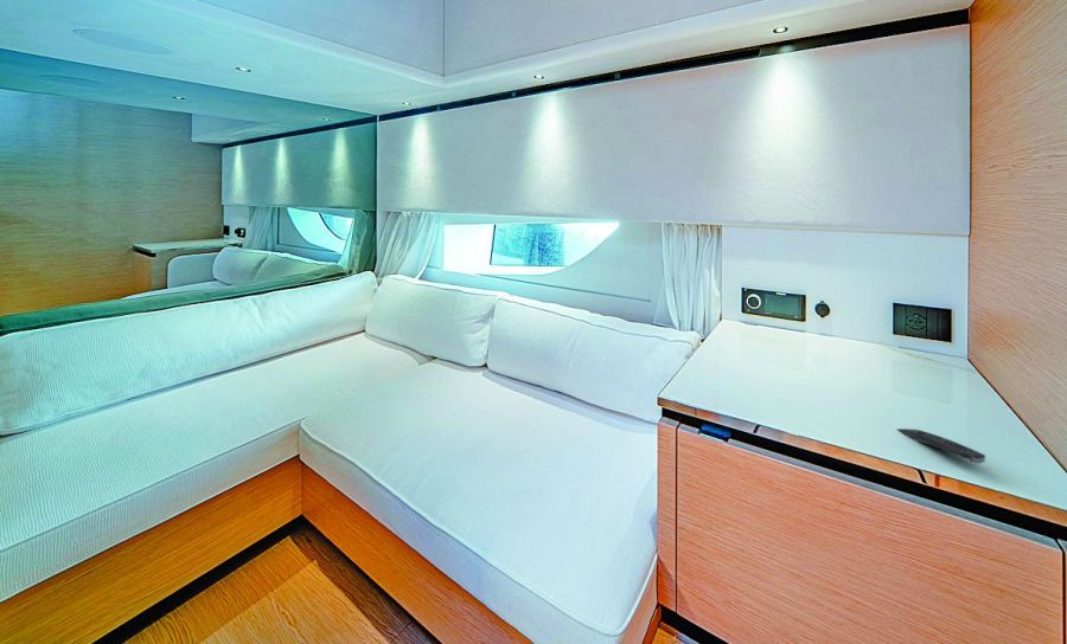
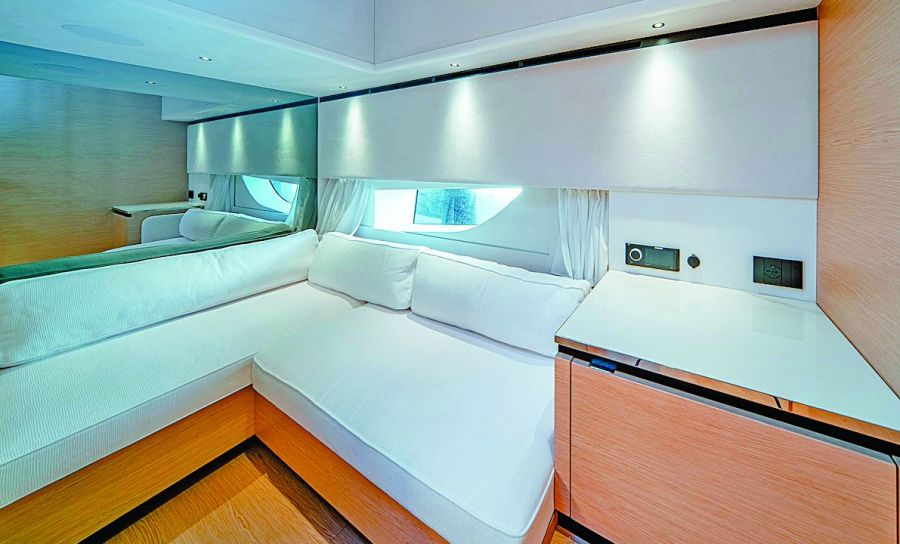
- remote control (939, 443)
